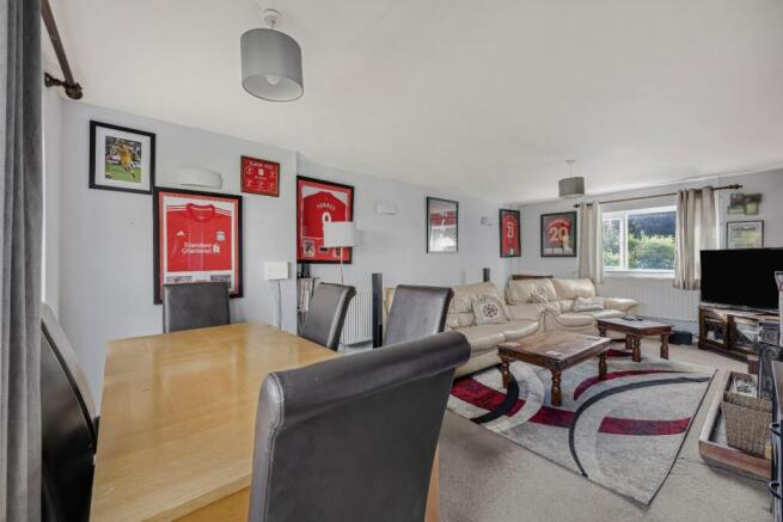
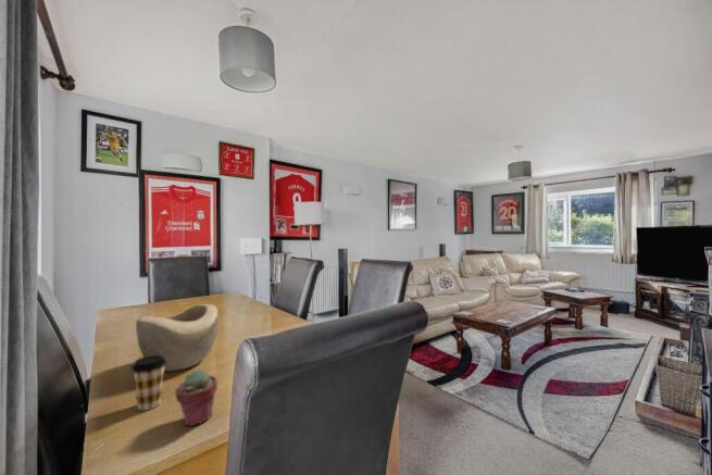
+ decorative bowl (179, 336)
+ coffee cup (149, 382)
+ potted succulent (197, 393)
